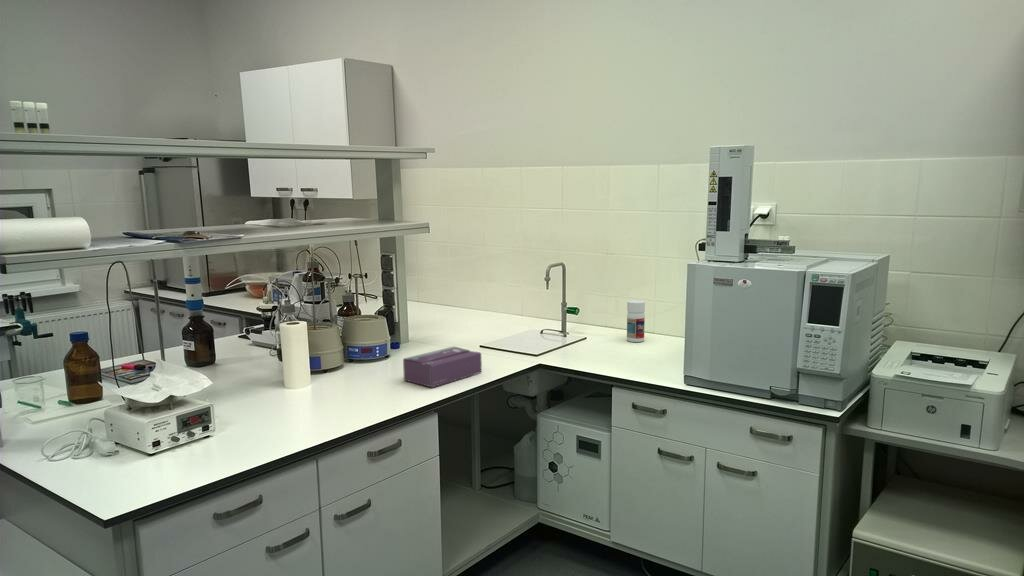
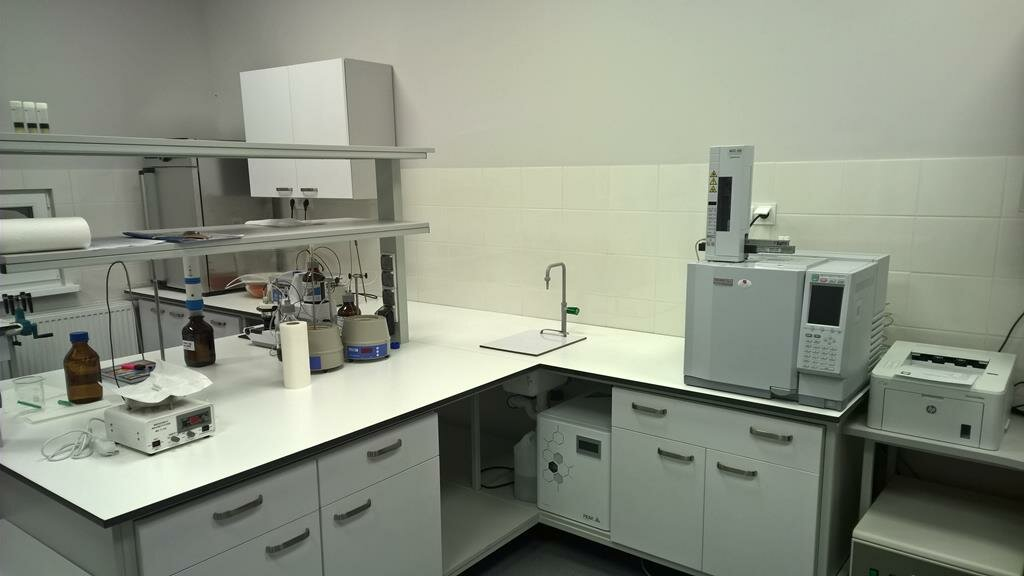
- pill bottle (635, 321)
- tissue box (443, 365)
